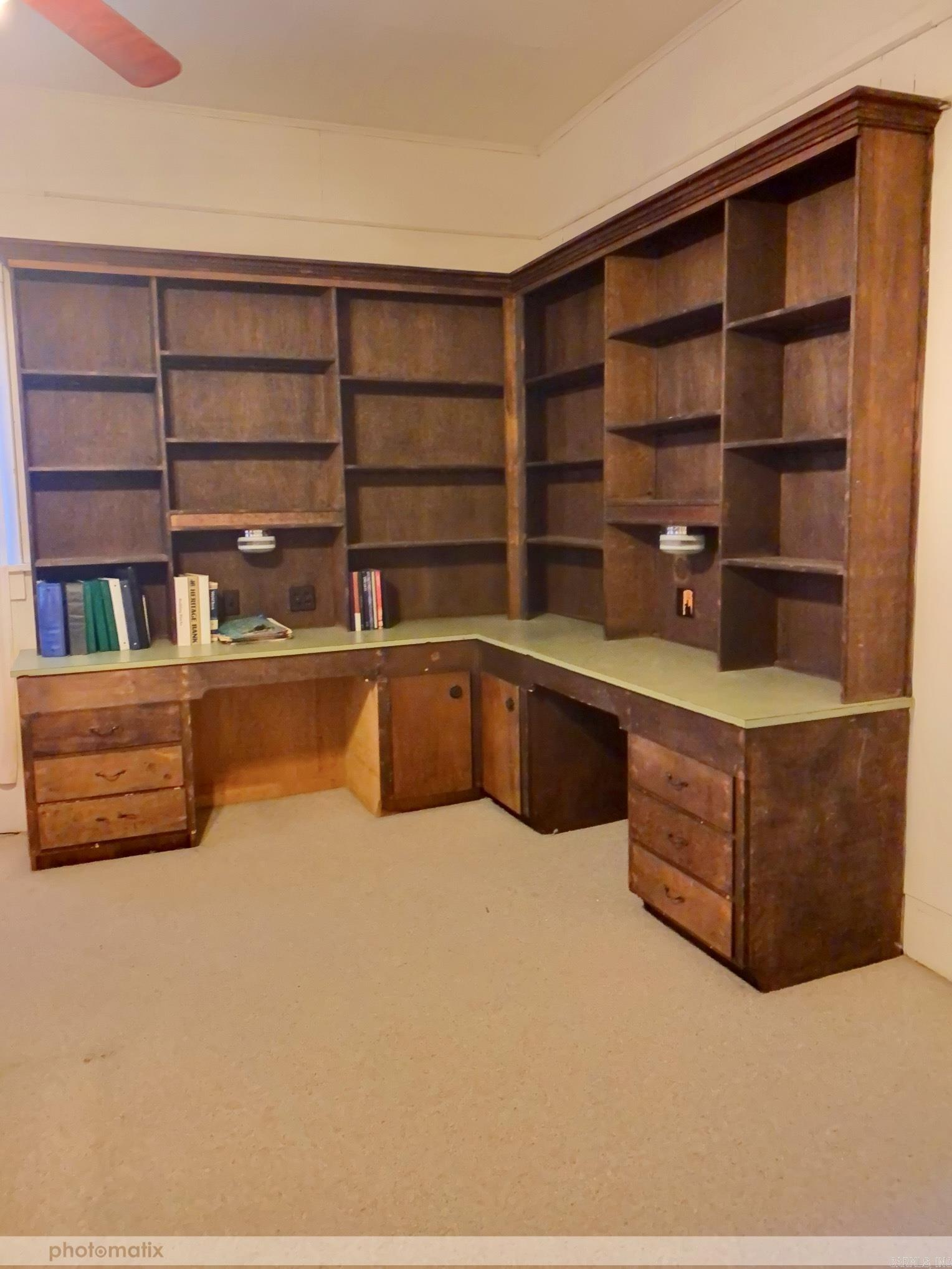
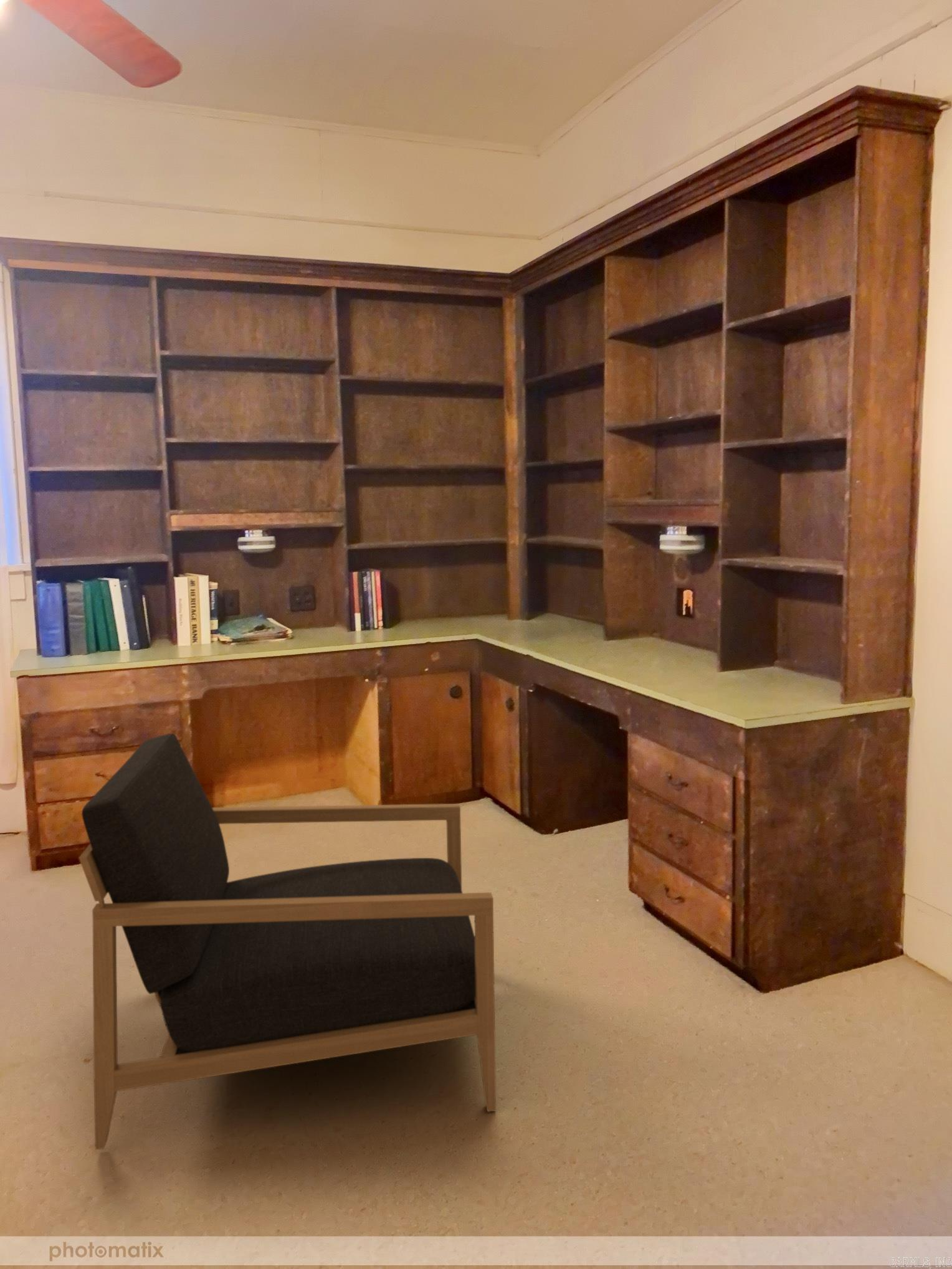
+ armchair (303, 901)
